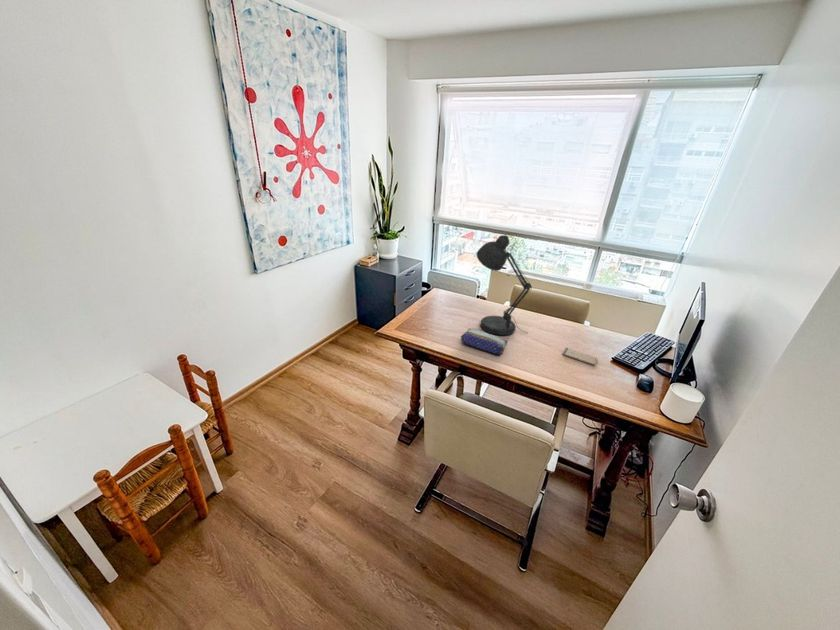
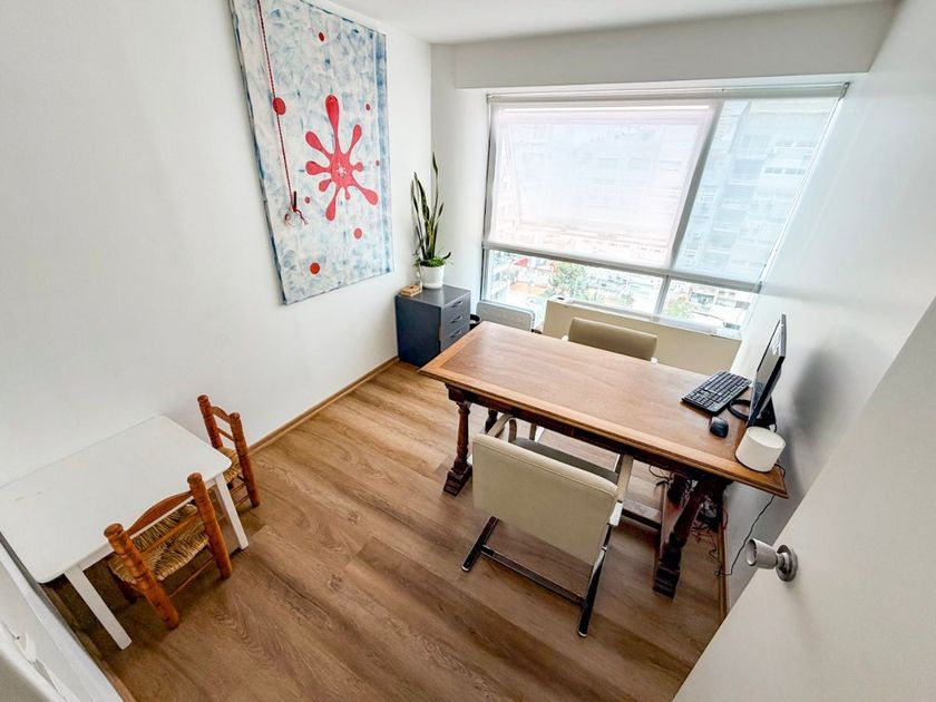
- desk lamp (498, 270)
- pencil case (483, 340)
- smartphone (579, 356)
